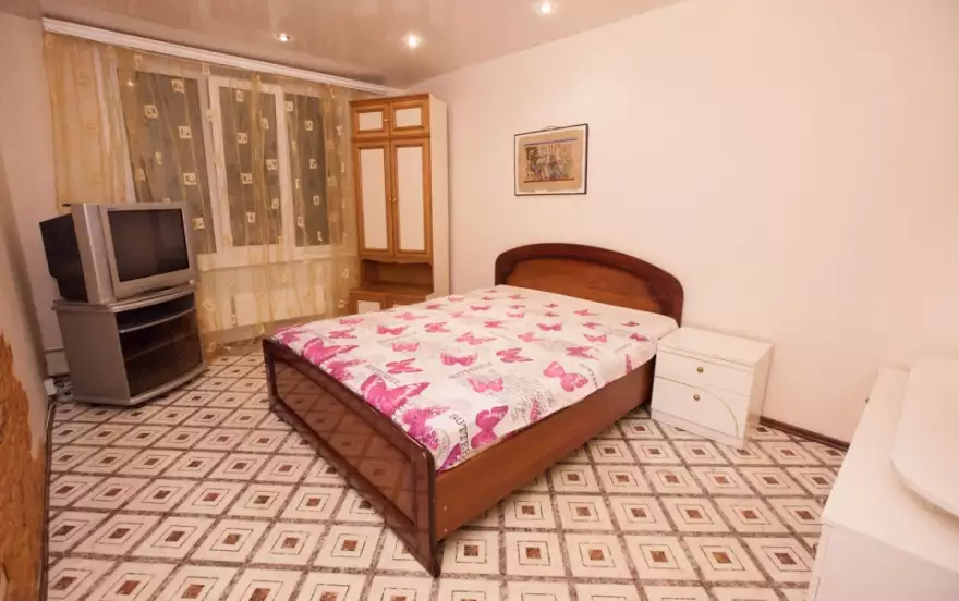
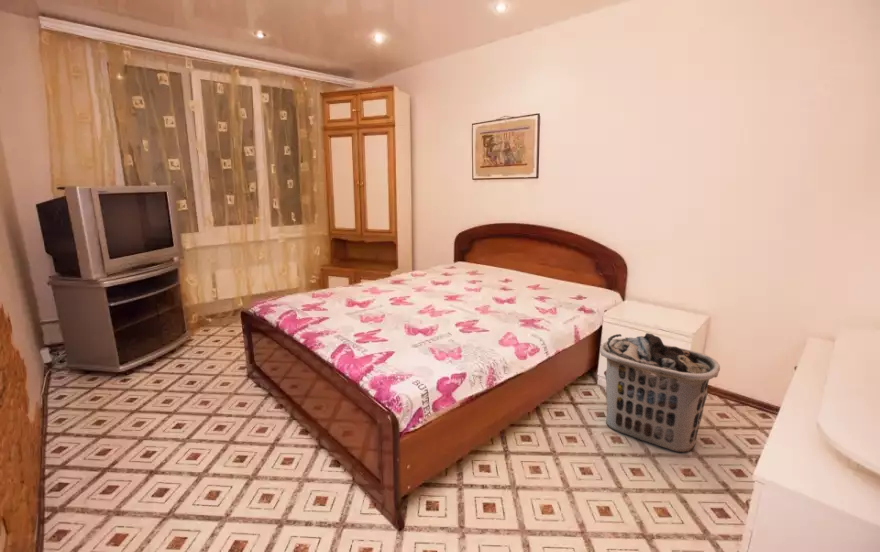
+ clothes hamper (653, 385)
